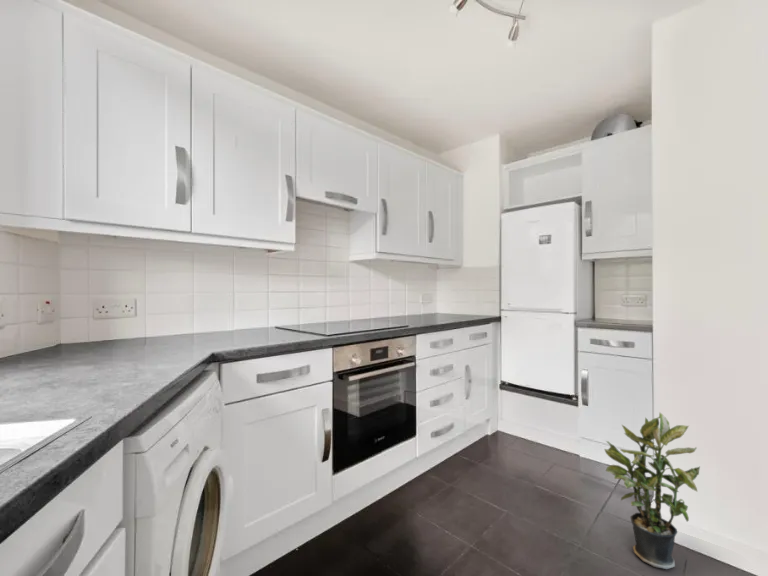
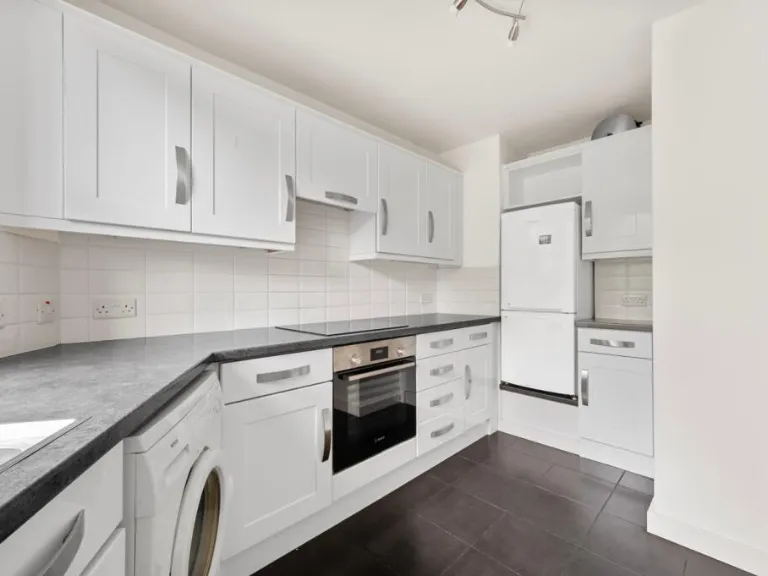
- potted plant (650, 483)
